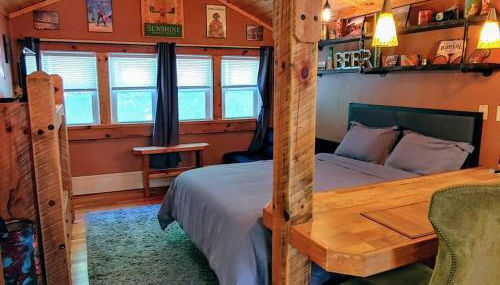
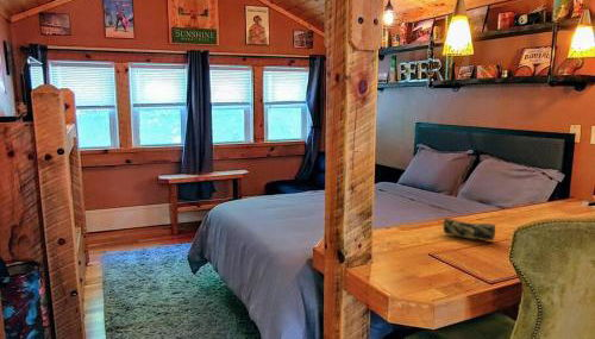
+ pencil case (466, 228)
